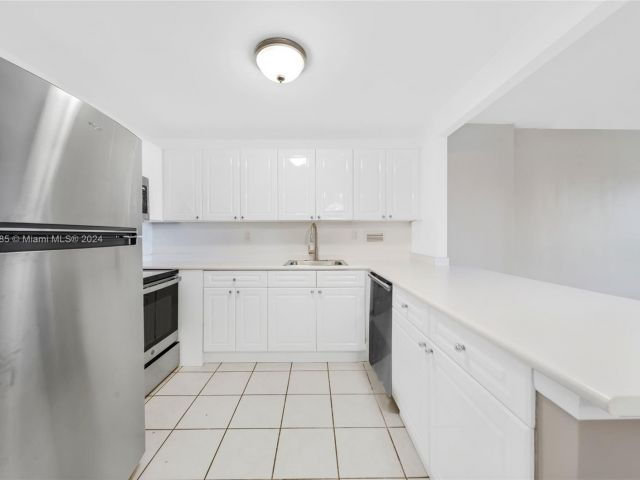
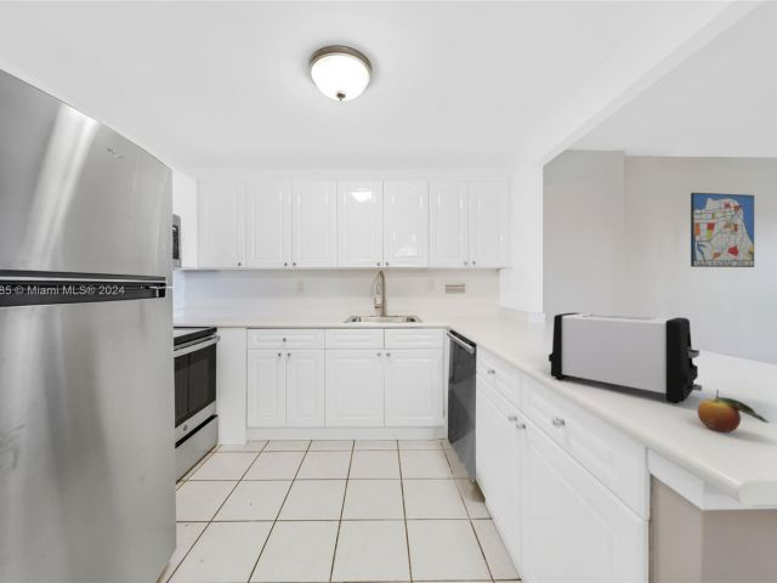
+ fruit (731, 412)
+ wall art (722, 230)
+ toaster (618, 351)
